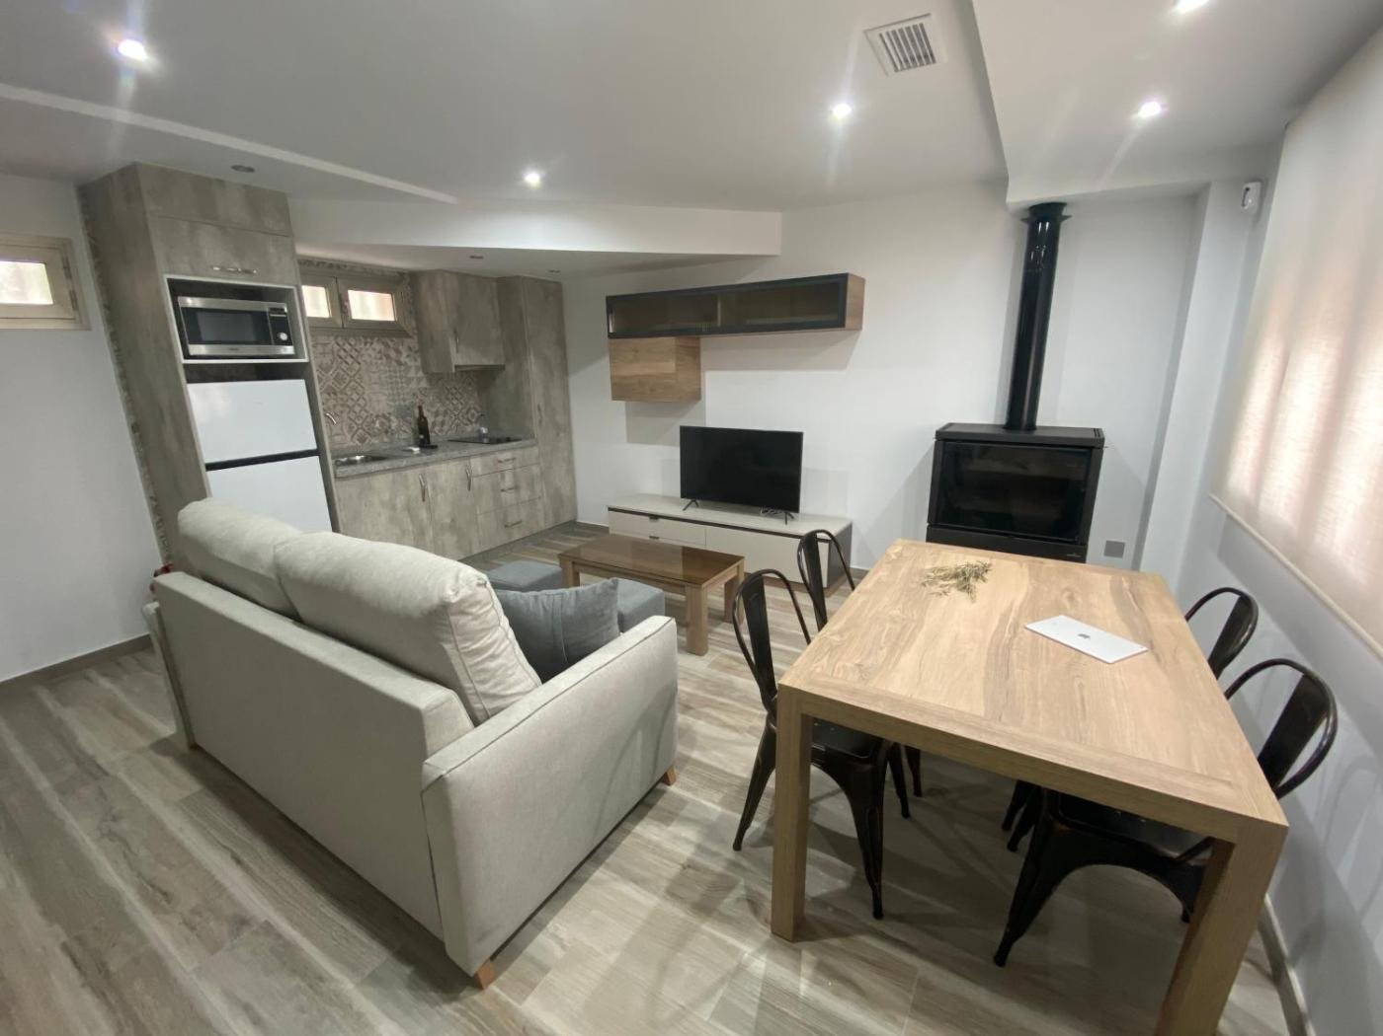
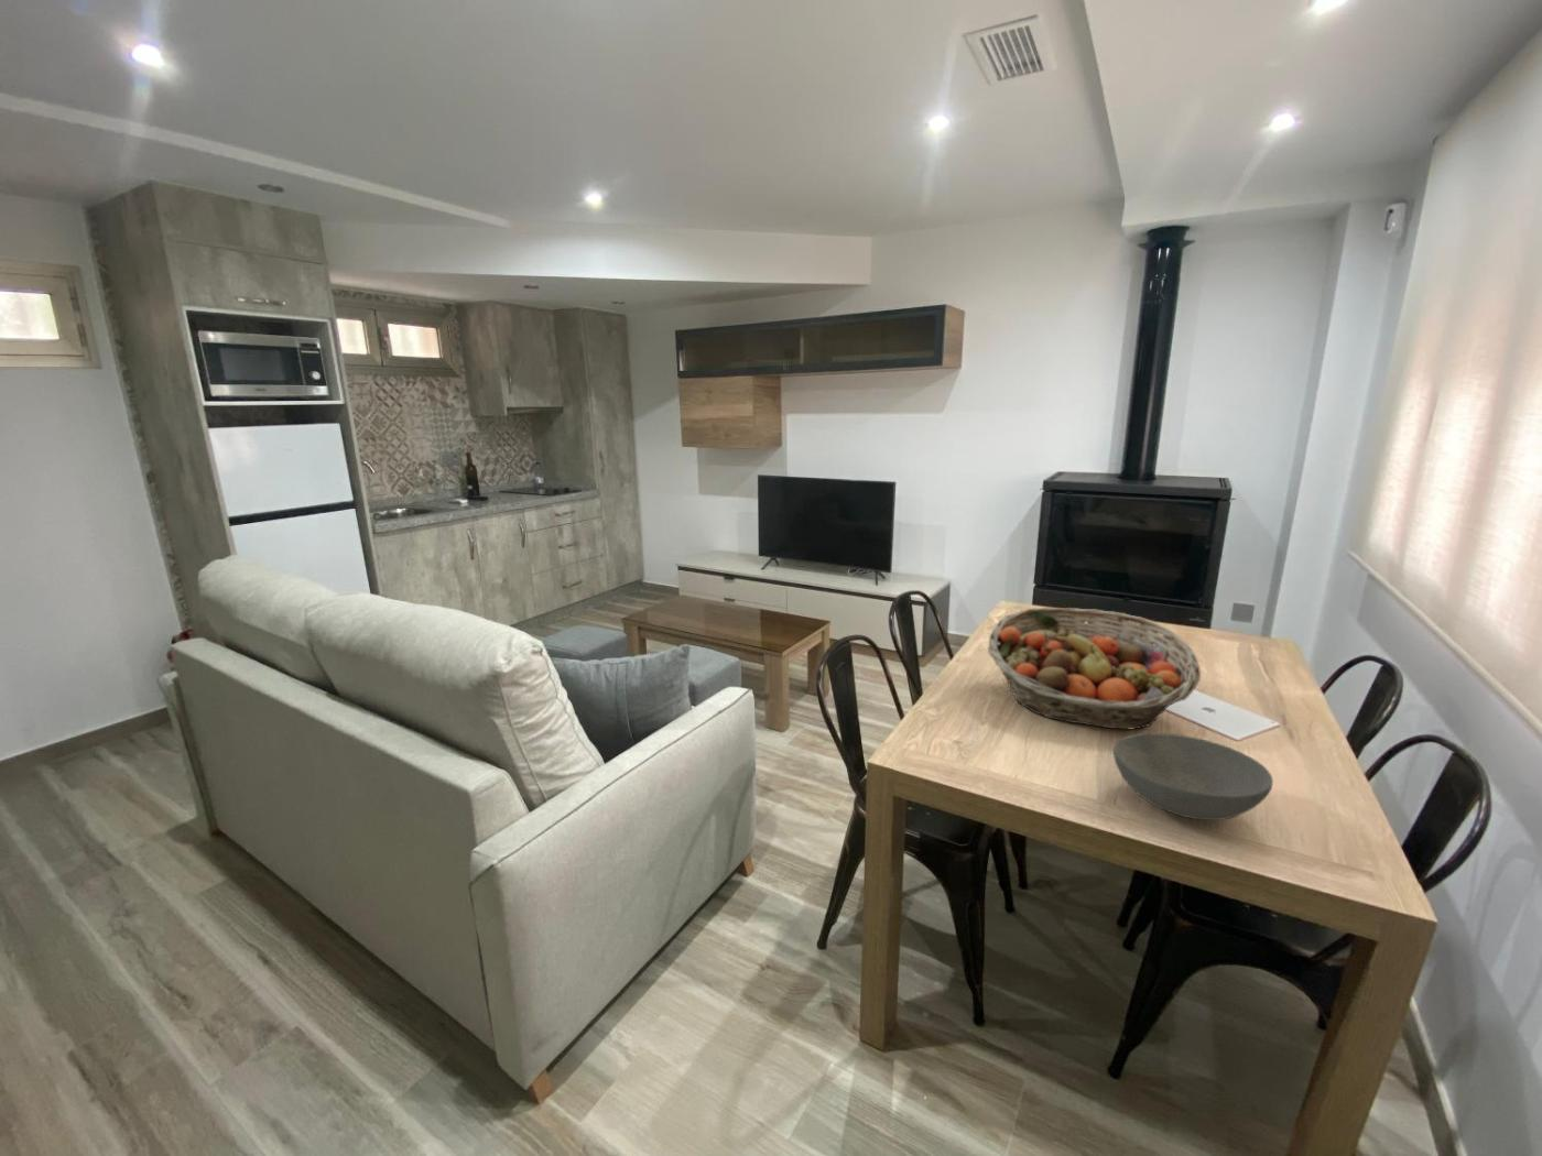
+ bowl (1185, 782)
+ fruit basket (1085, 664)
